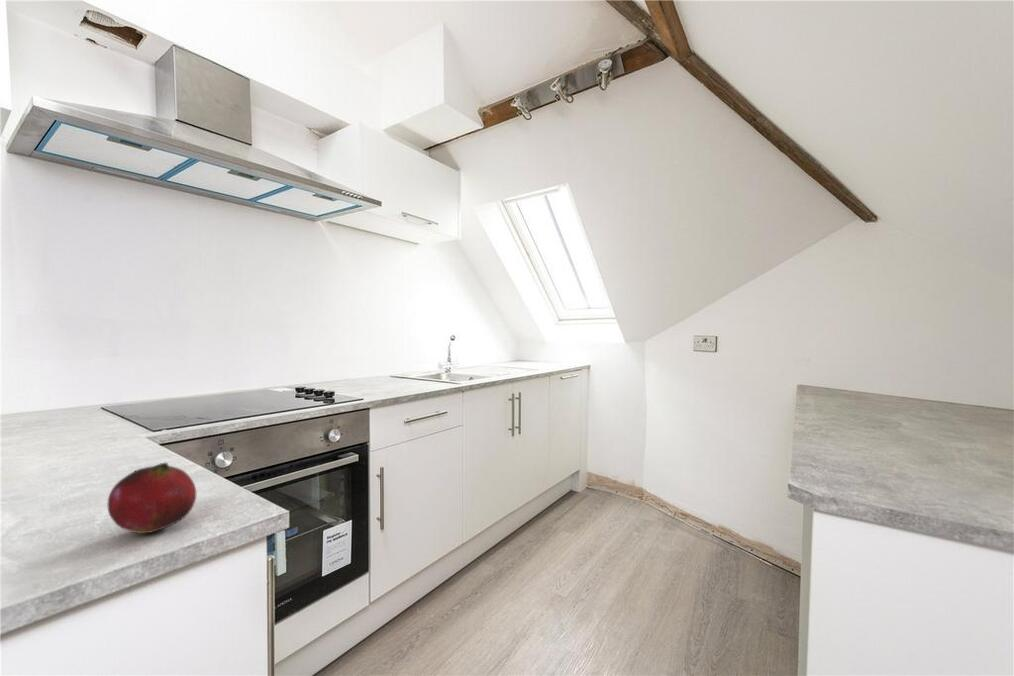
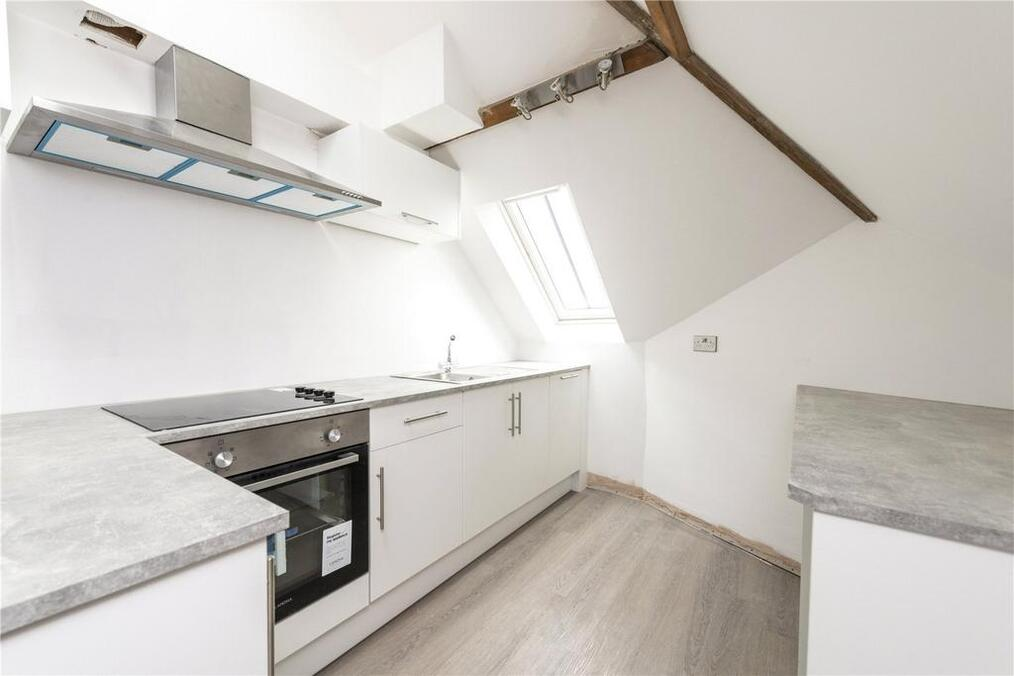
- fruit (154, 494)
